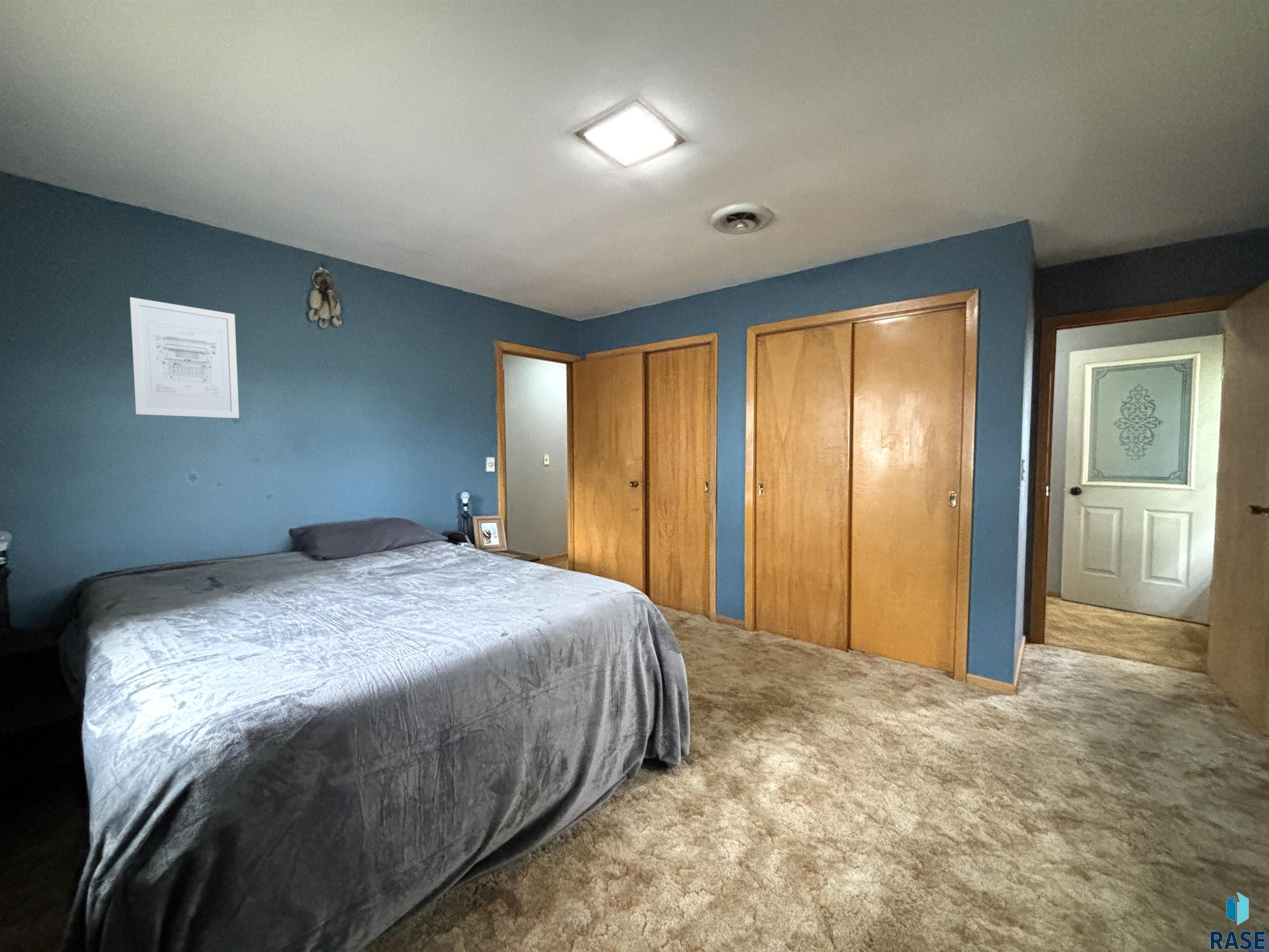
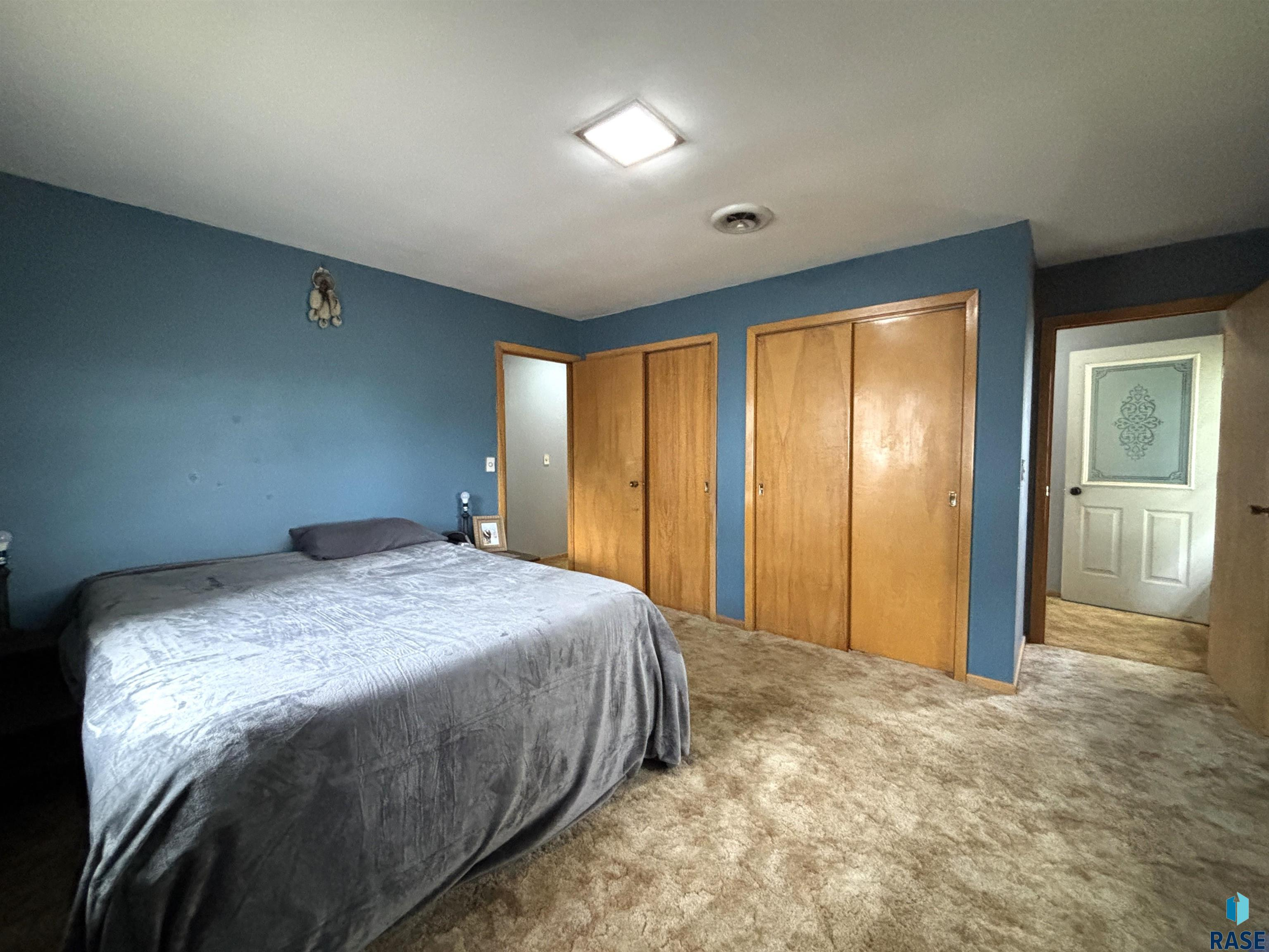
- wall art (188, 362)
